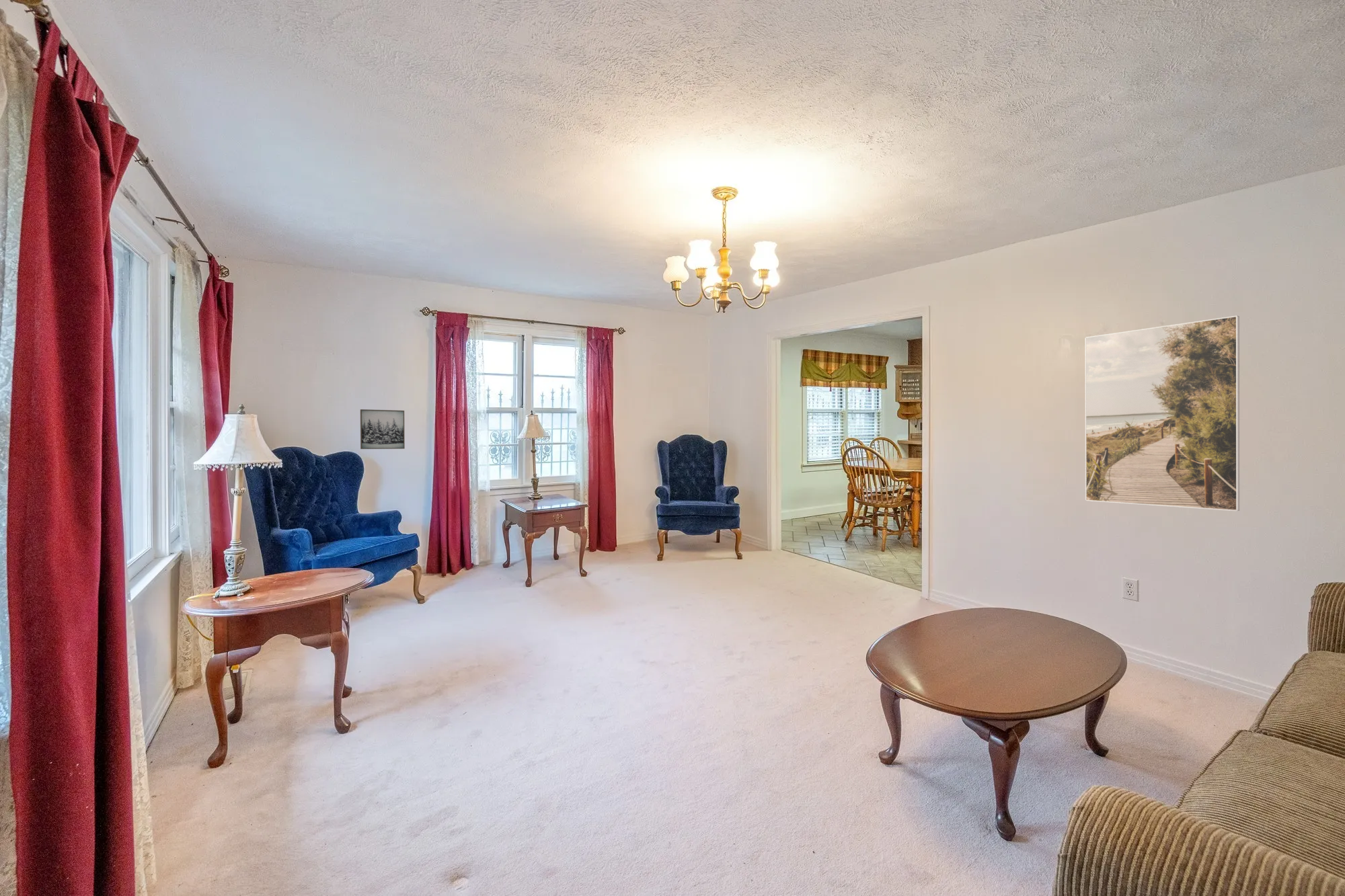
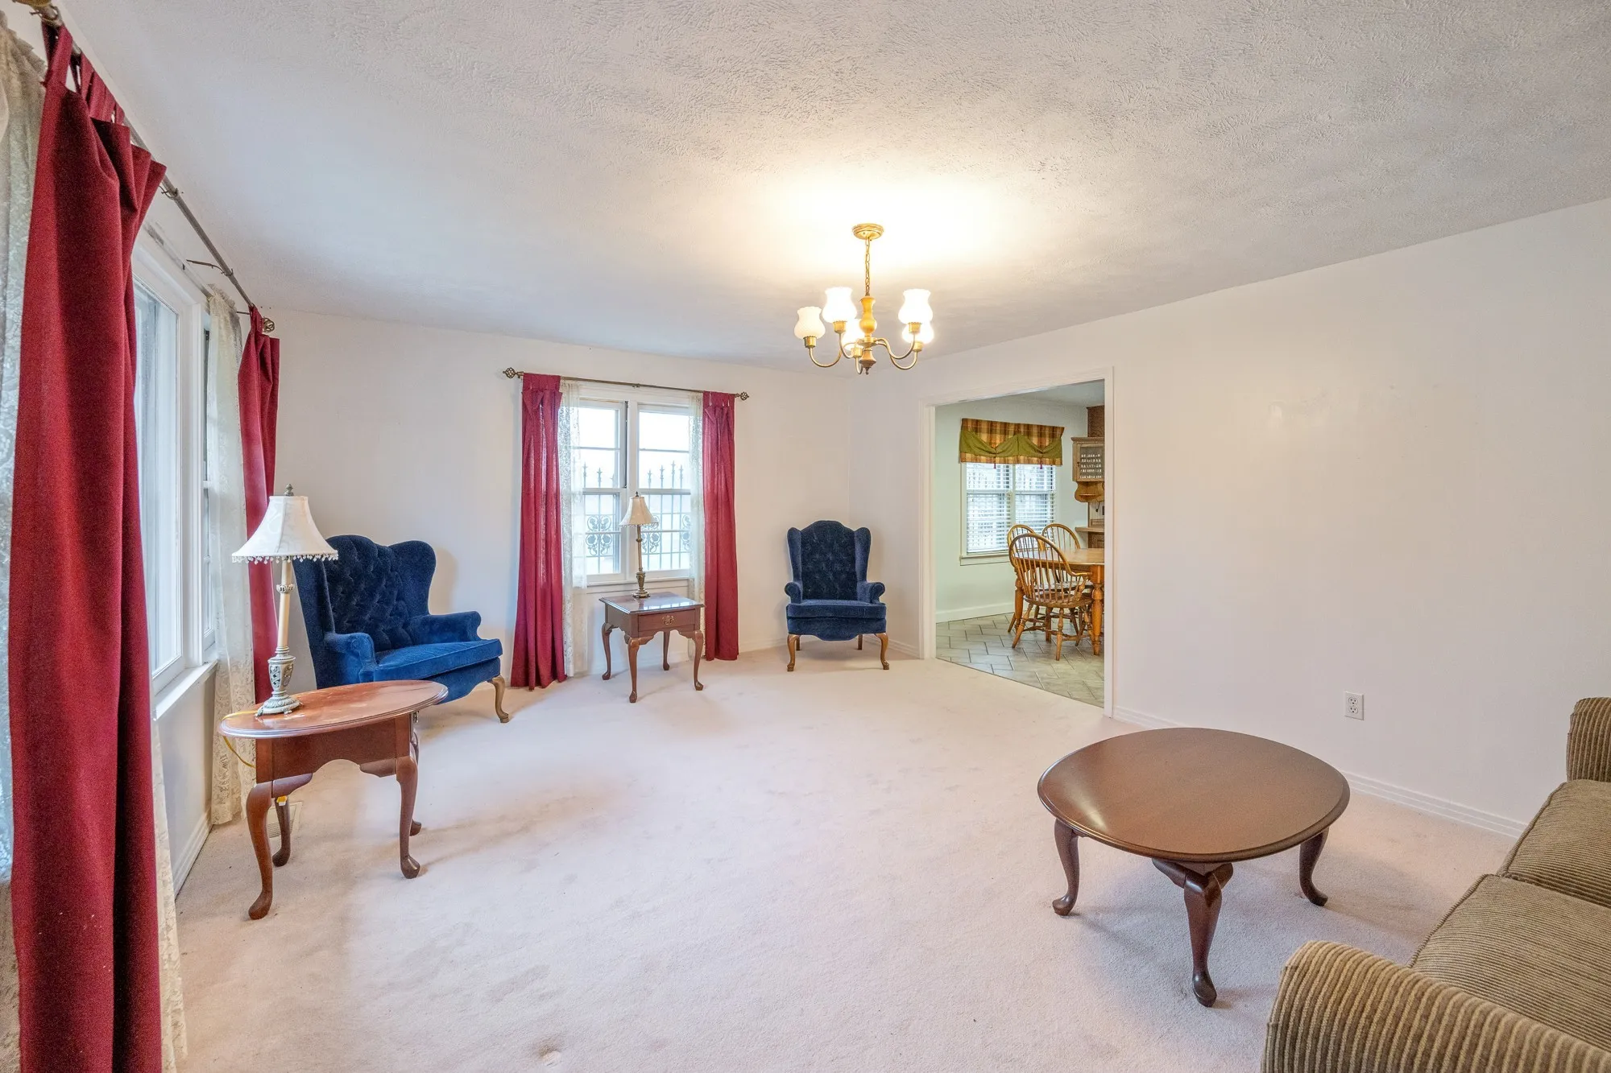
- wall art (383, 429)
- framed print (1155, 416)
